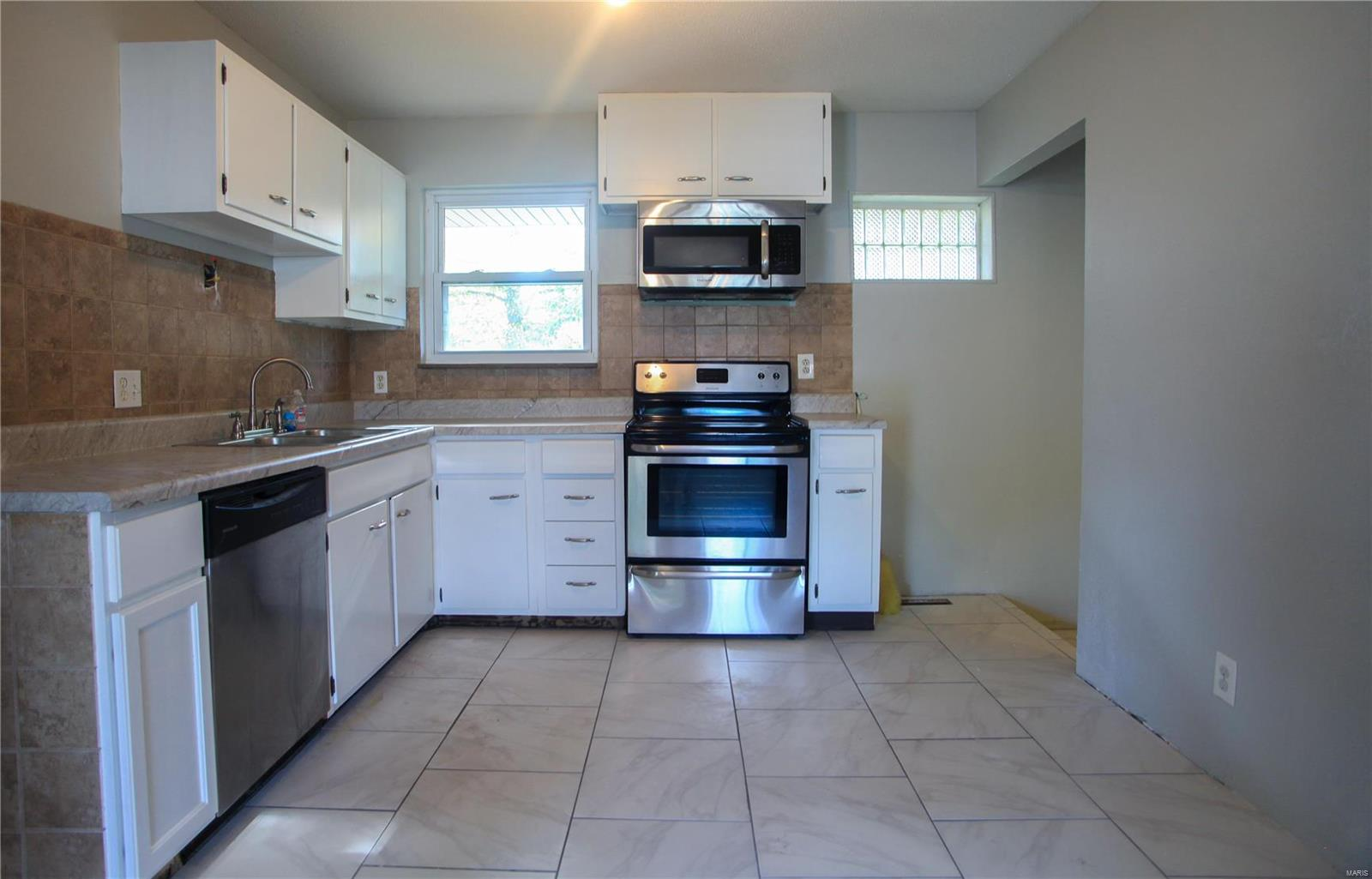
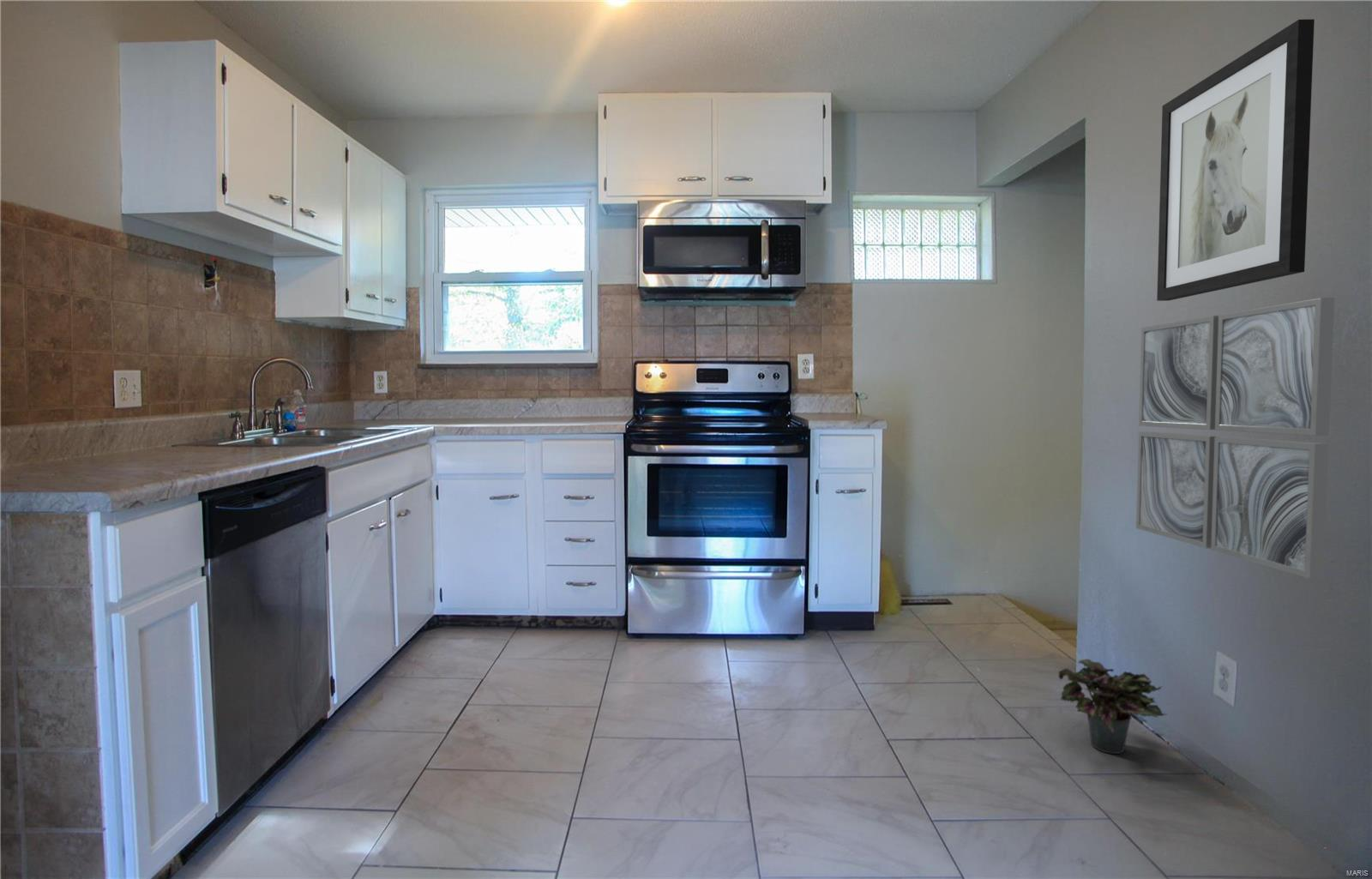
+ potted plant (1110, 707)
+ wall art (1225, 178)
+ wall art (1218, 430)
